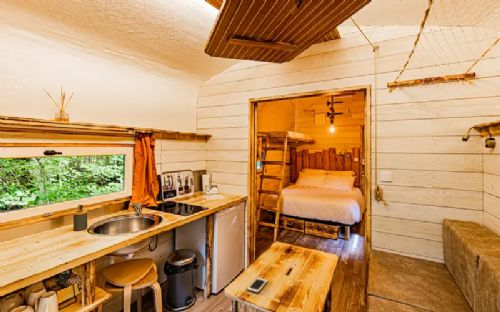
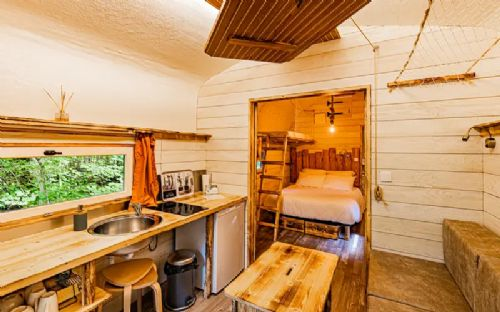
- cell phone (257, 284)
